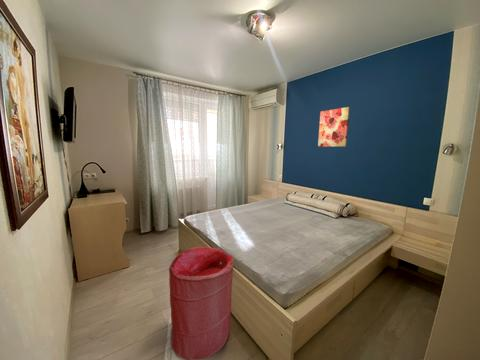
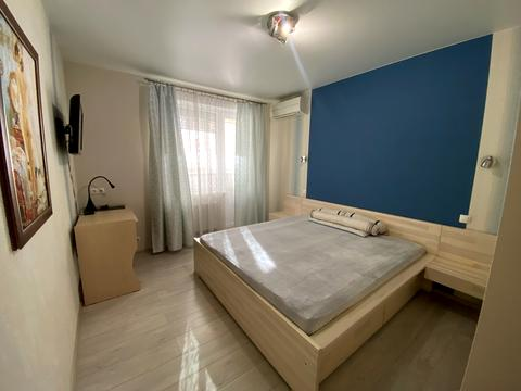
- wall art (332, 128)
- laundry hamper (202, 295)
